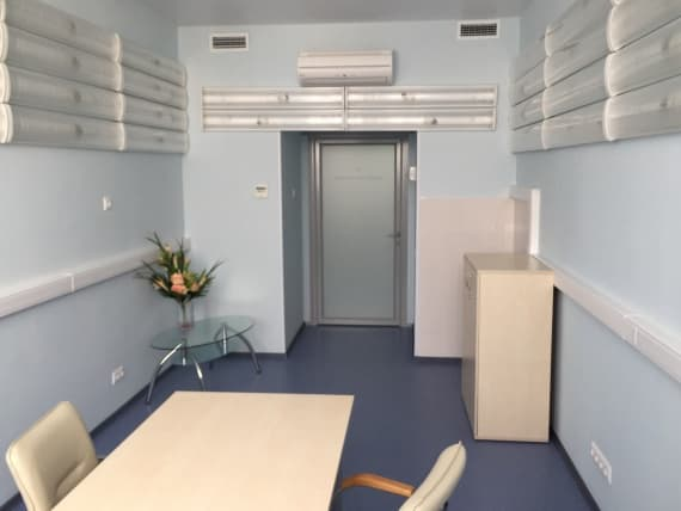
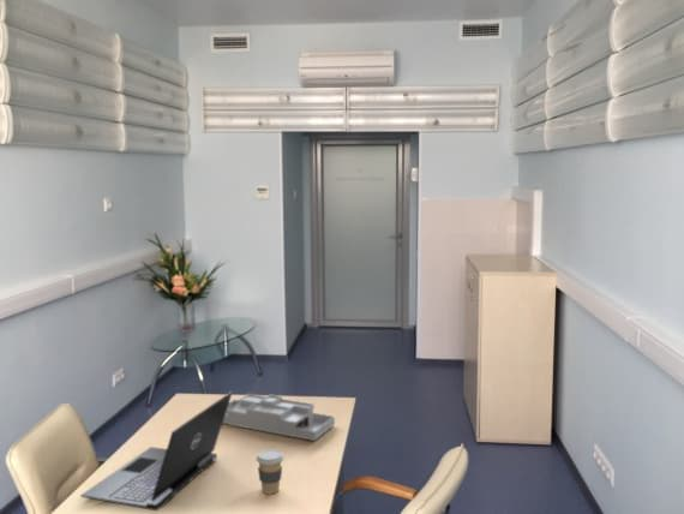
+ coffee cup (270, 472)
+ laptop (161, 448)
+ desk organizer (271, 412)
